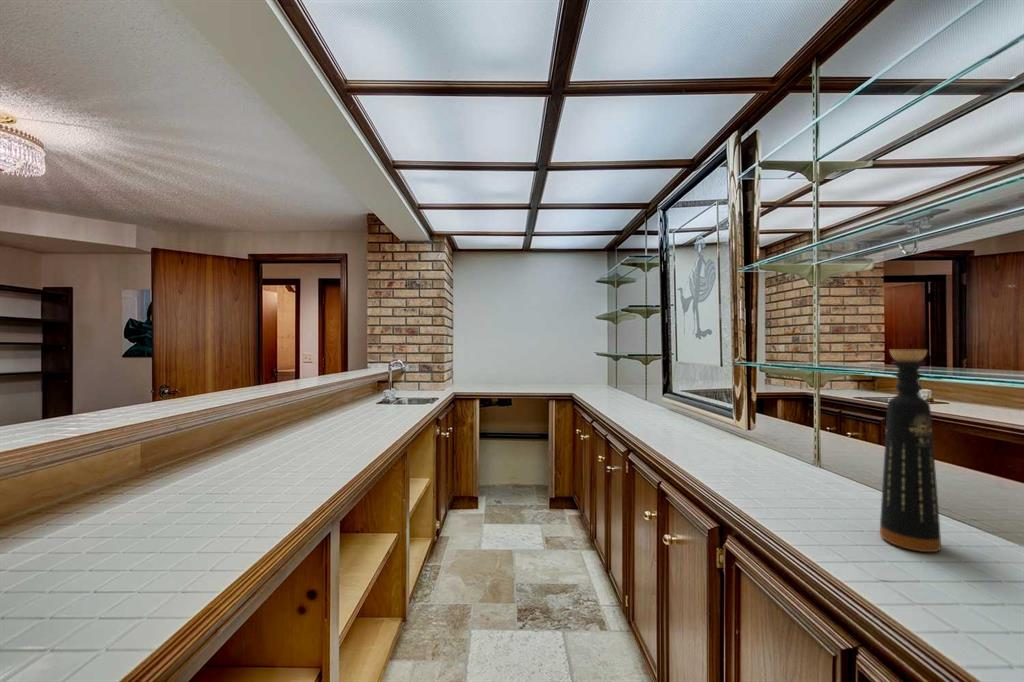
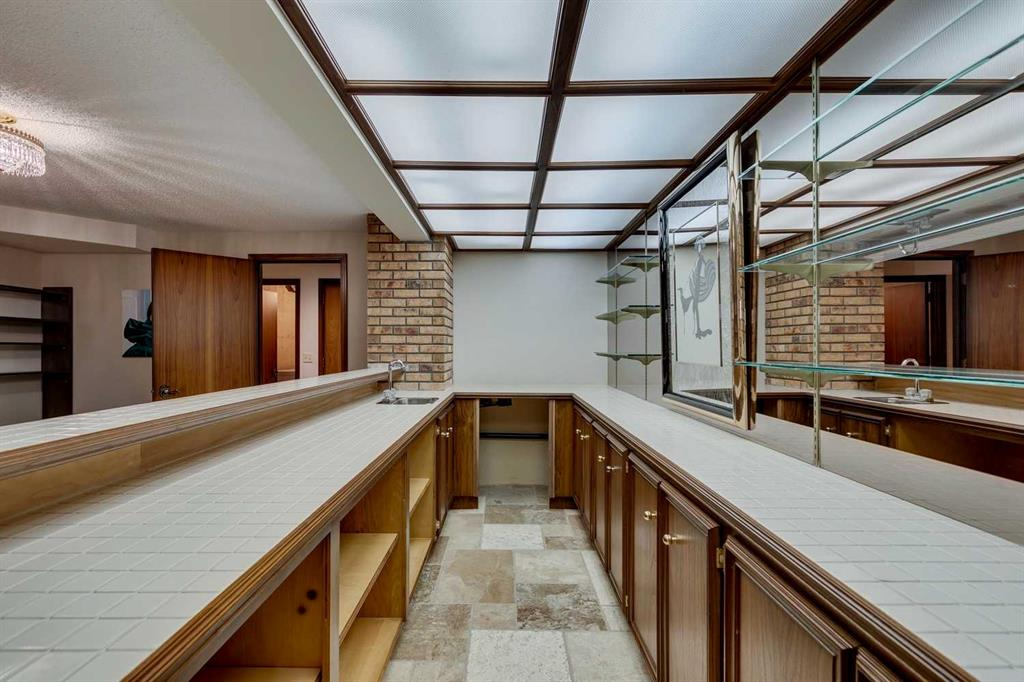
- bottle (908, 445)
